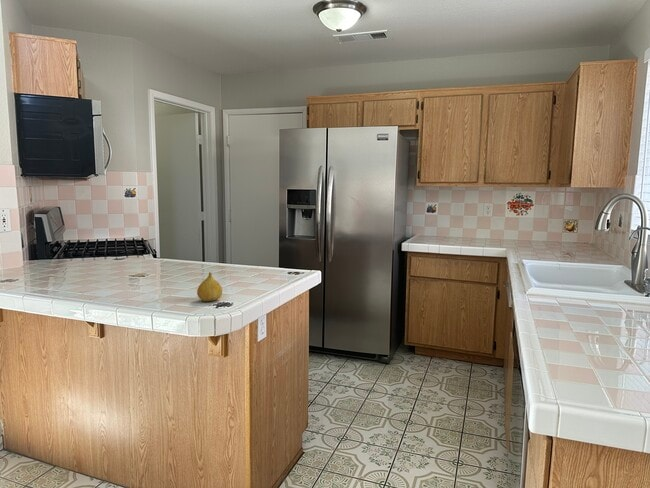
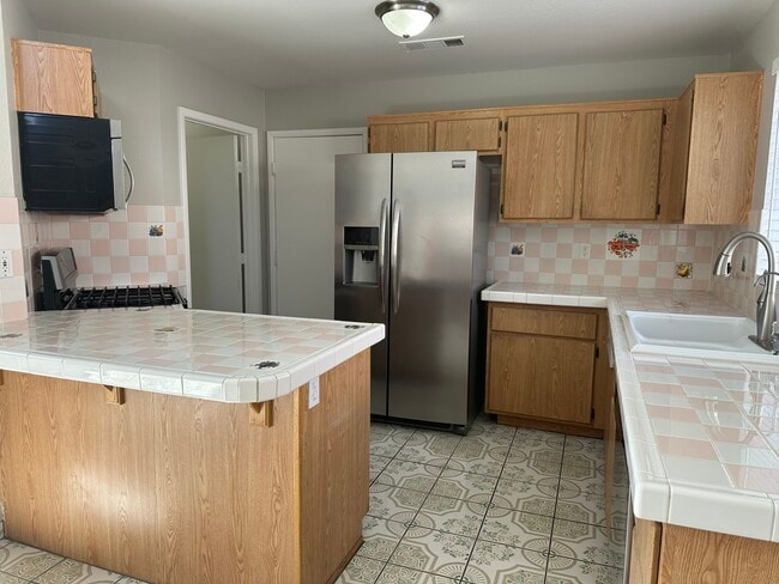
- fruit (210, 286)
